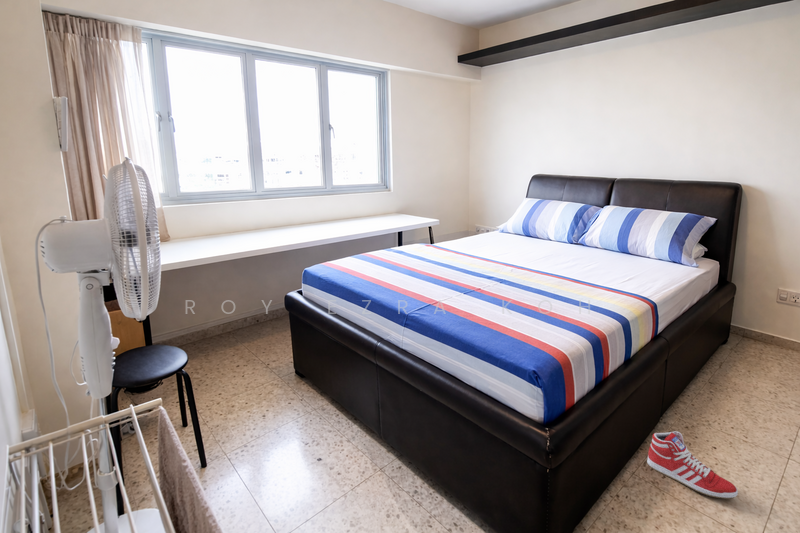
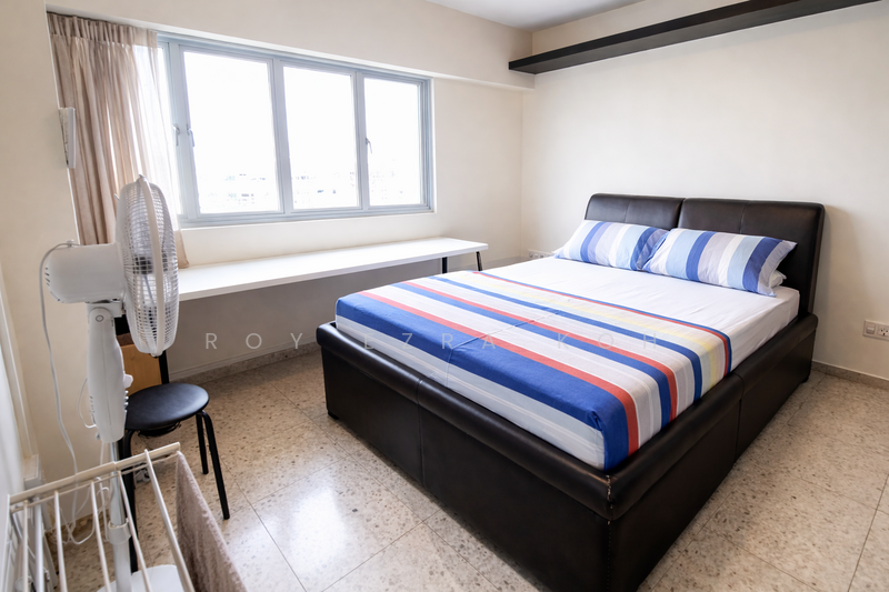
- sneaker (690, 461)
